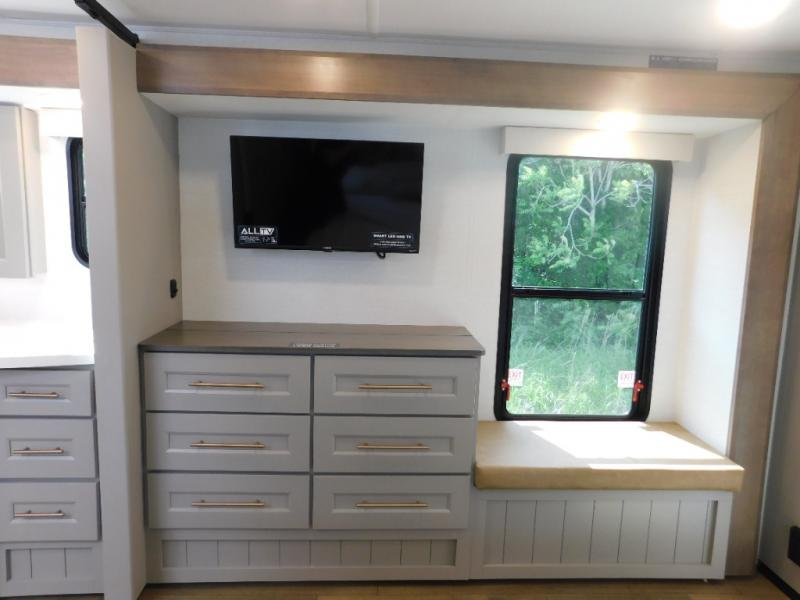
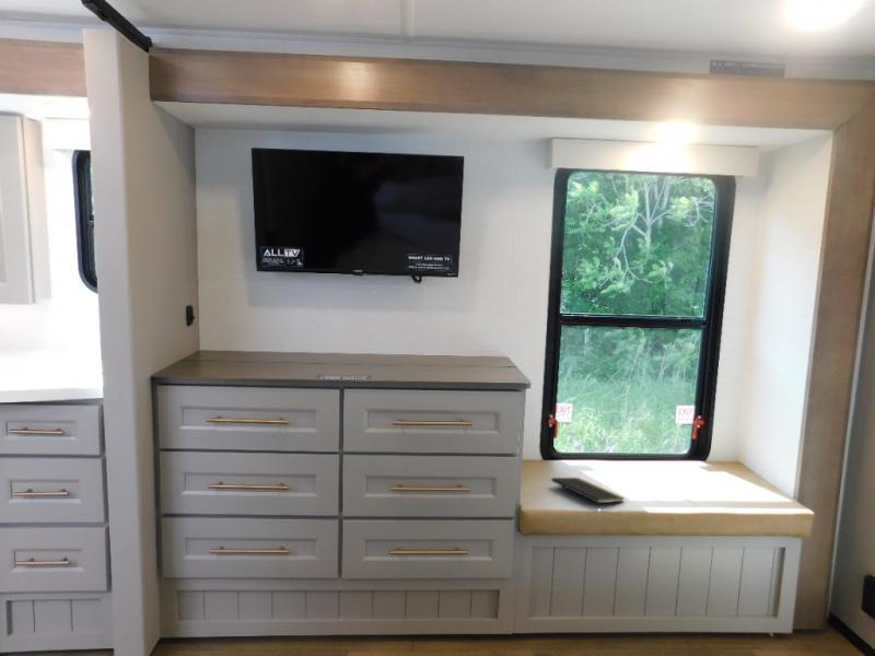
+ notepad (586, 489)
